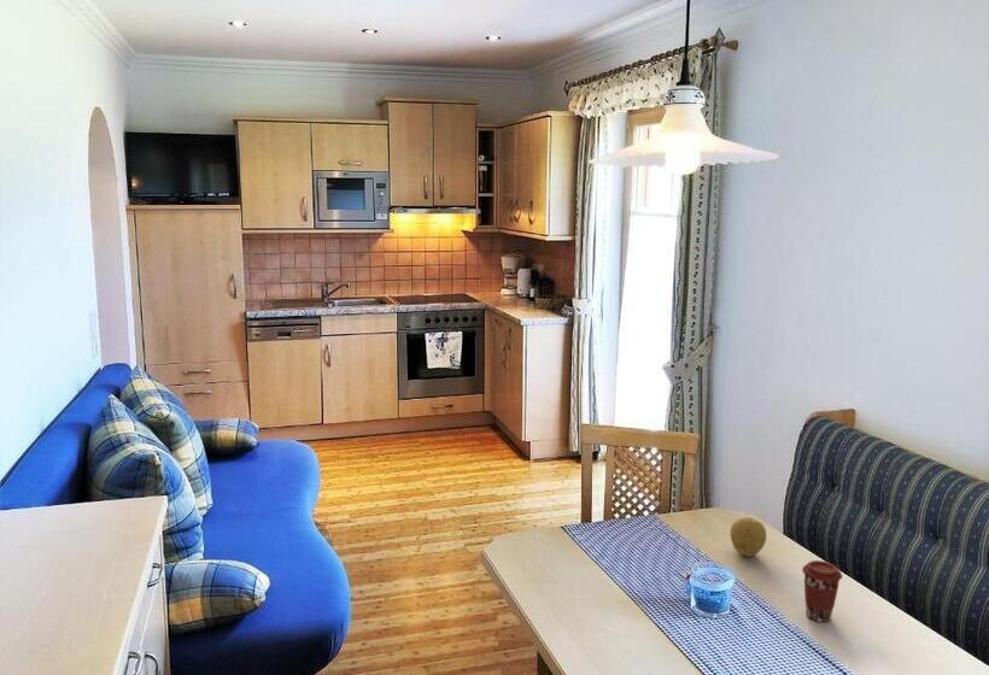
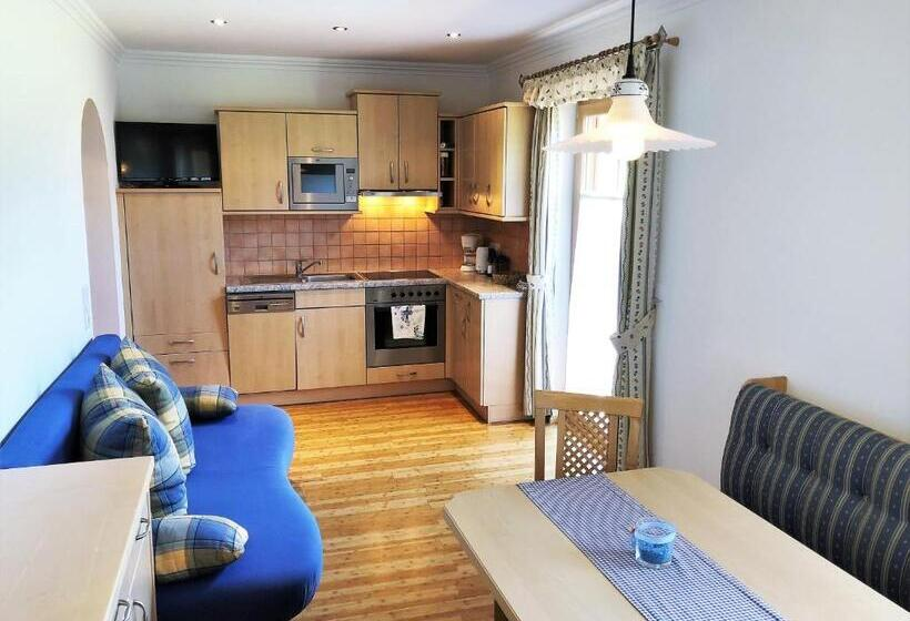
- coffee cup (820, 591)
- fruit (748, 535)
